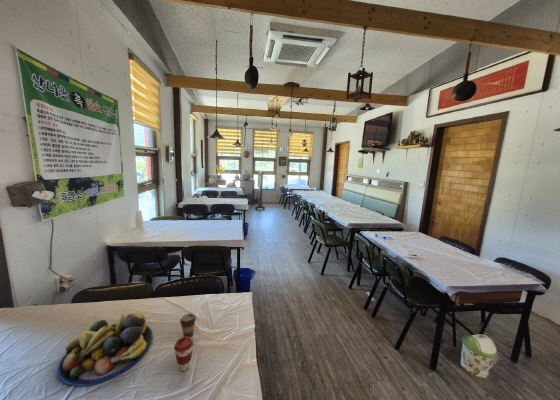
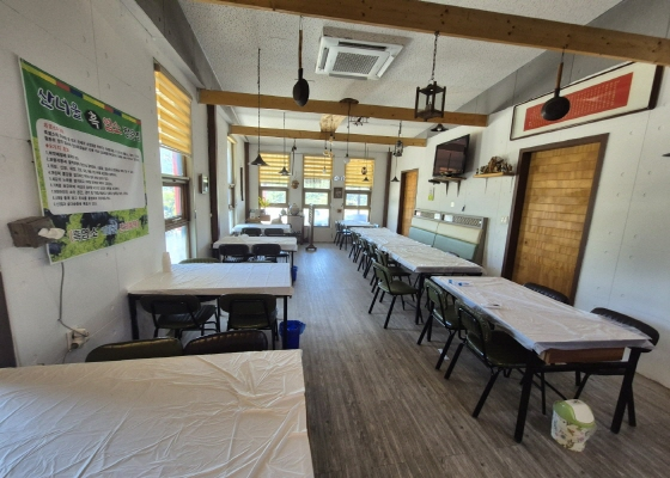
- fruit bowl (108, 338)
- coffee cup (184, 354)
- coffee cup (188, 326)
